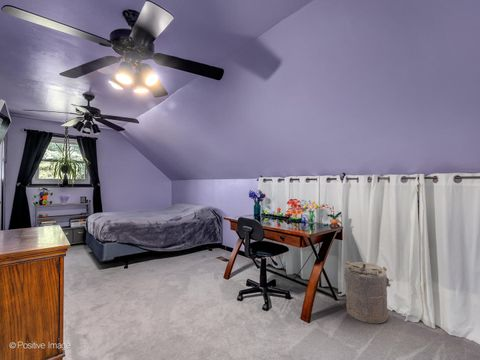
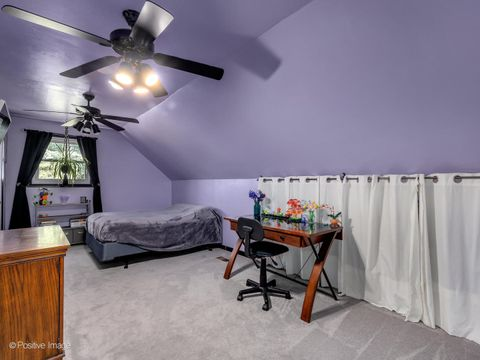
- laundry hamper (364, 287)
